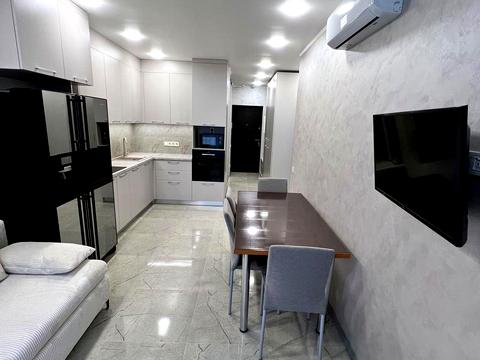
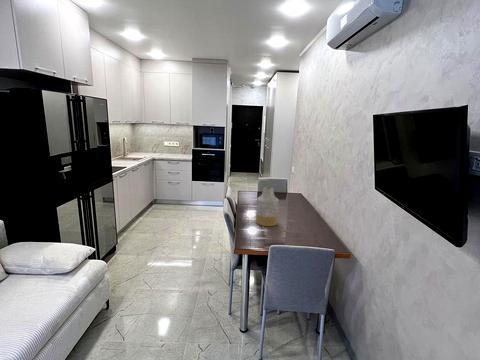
+ vase (267, 205)
